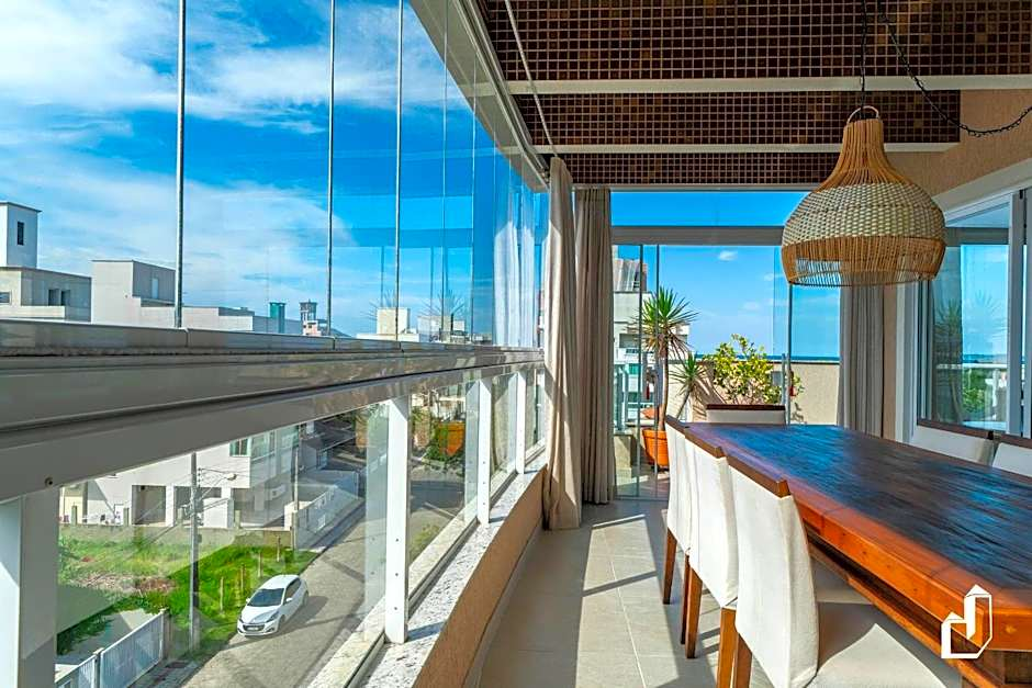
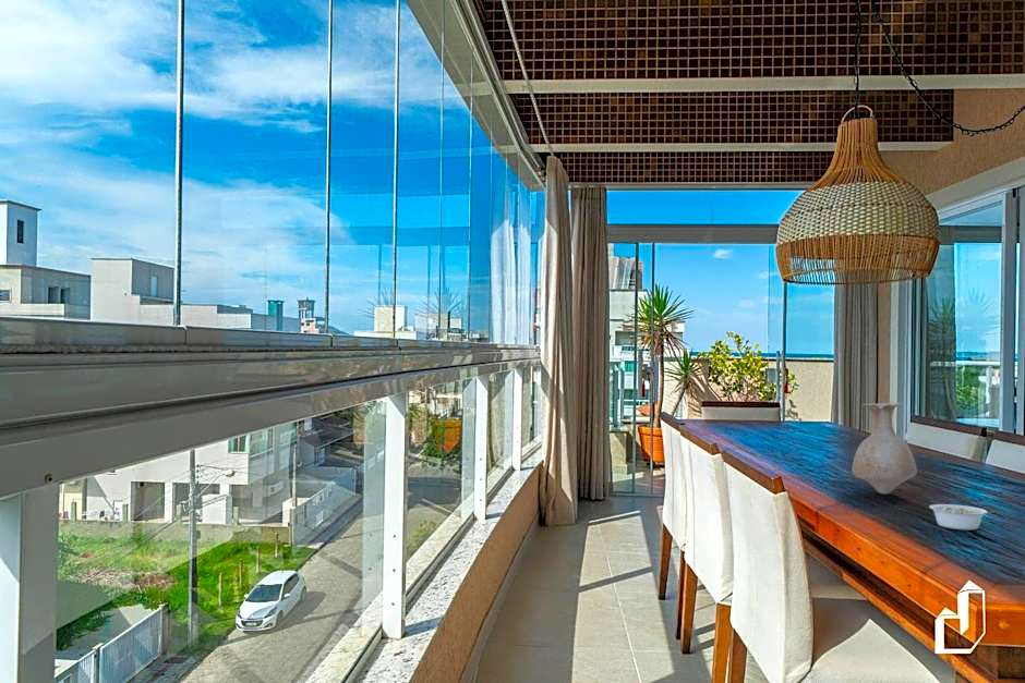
+ vase (883, 448)
+ legume (960, 515)
